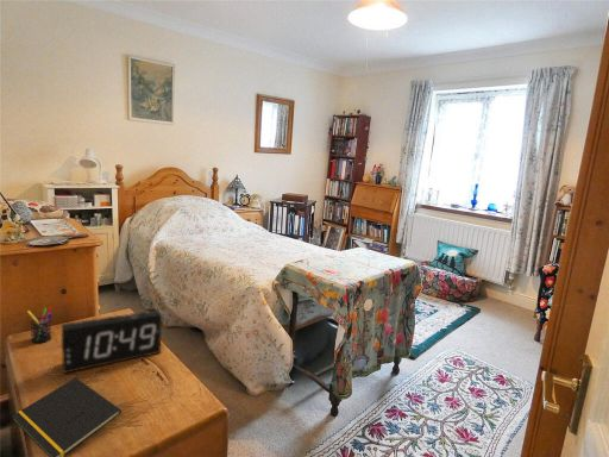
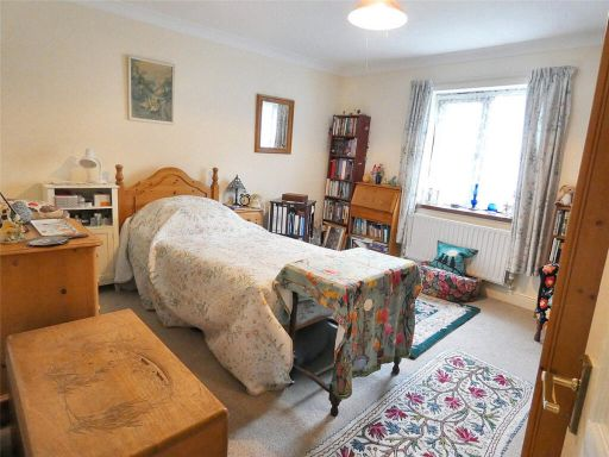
- pen holder (42, 321)
- notepad (67, 414)
- alarm clock (113, 337)
